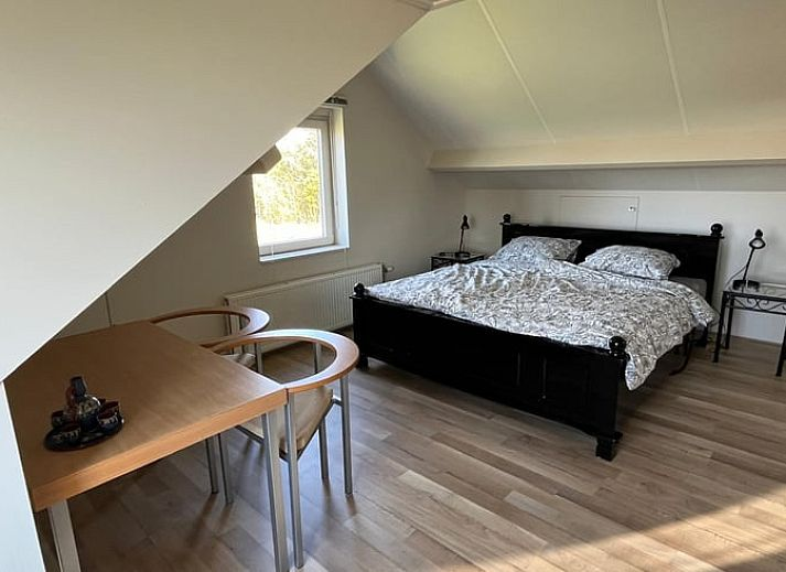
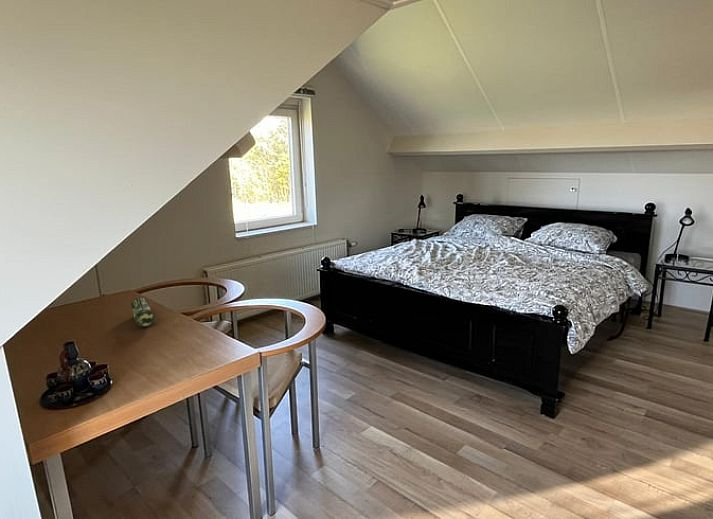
+ pencil case (142, 312)
